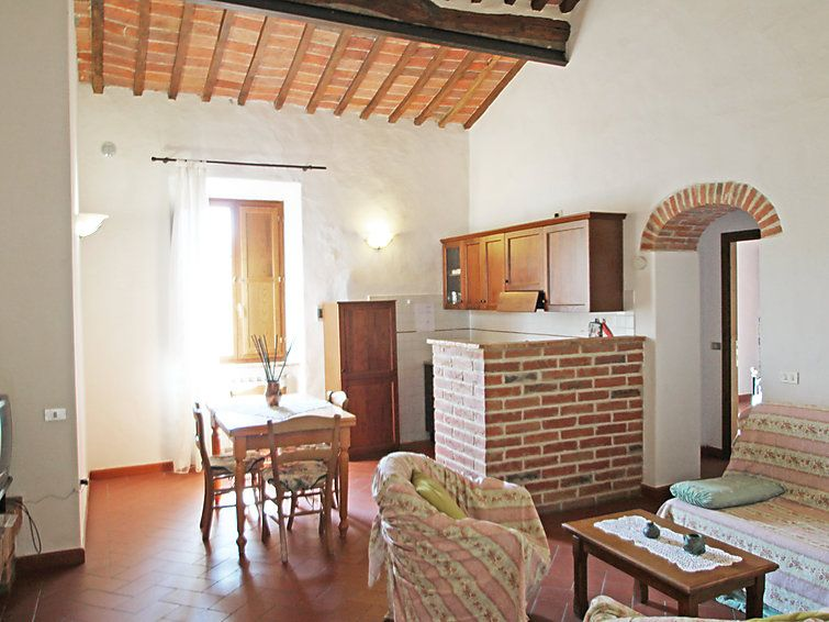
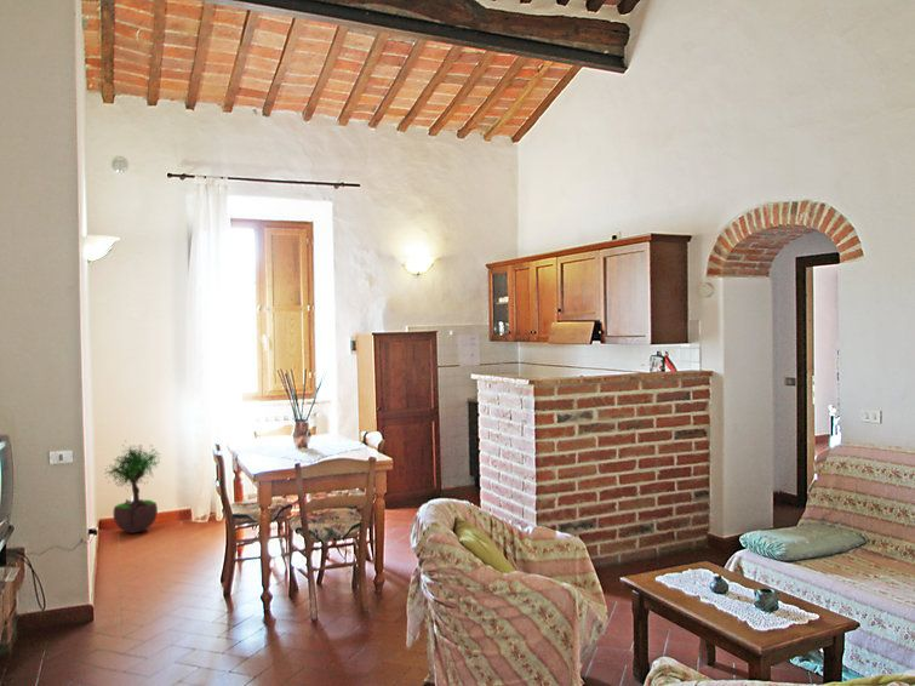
+ potted tree (133, 486)
